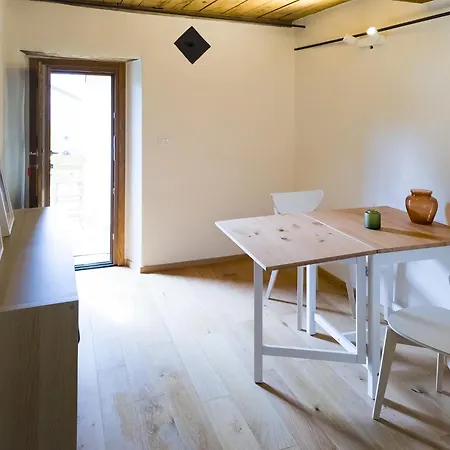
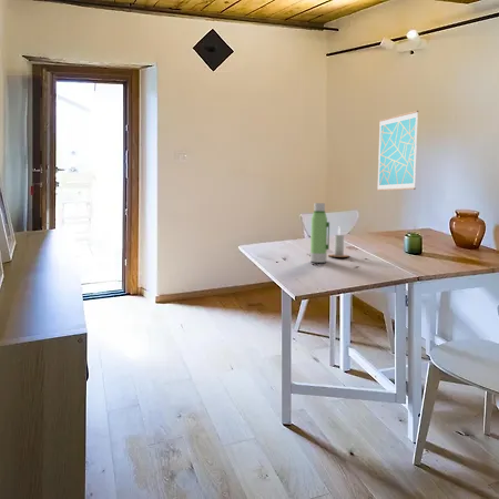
+ wall art (396, 153)
+ water bottle (319, 232)
+ candle (338, 241)
